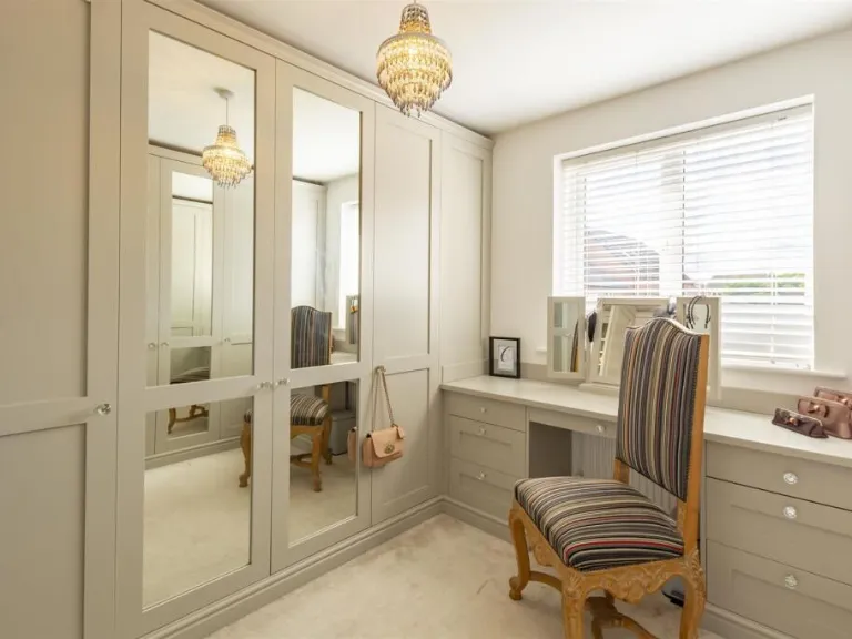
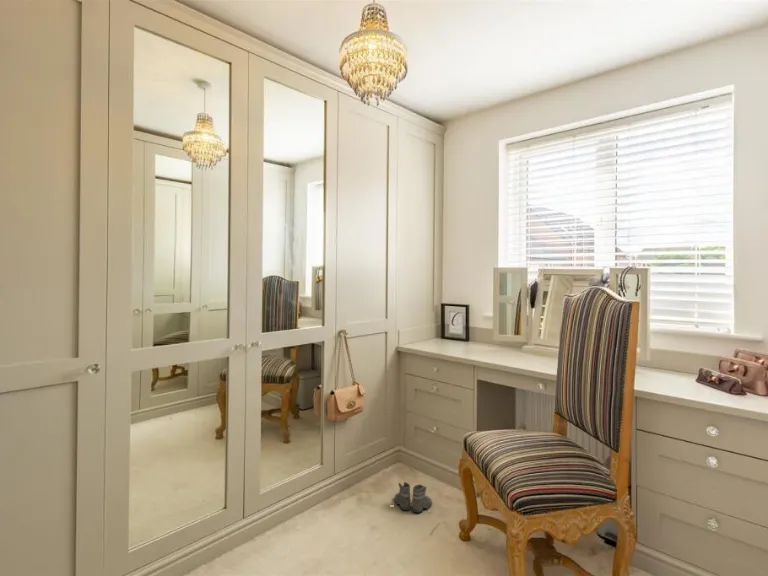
+ boots (413, 494)
